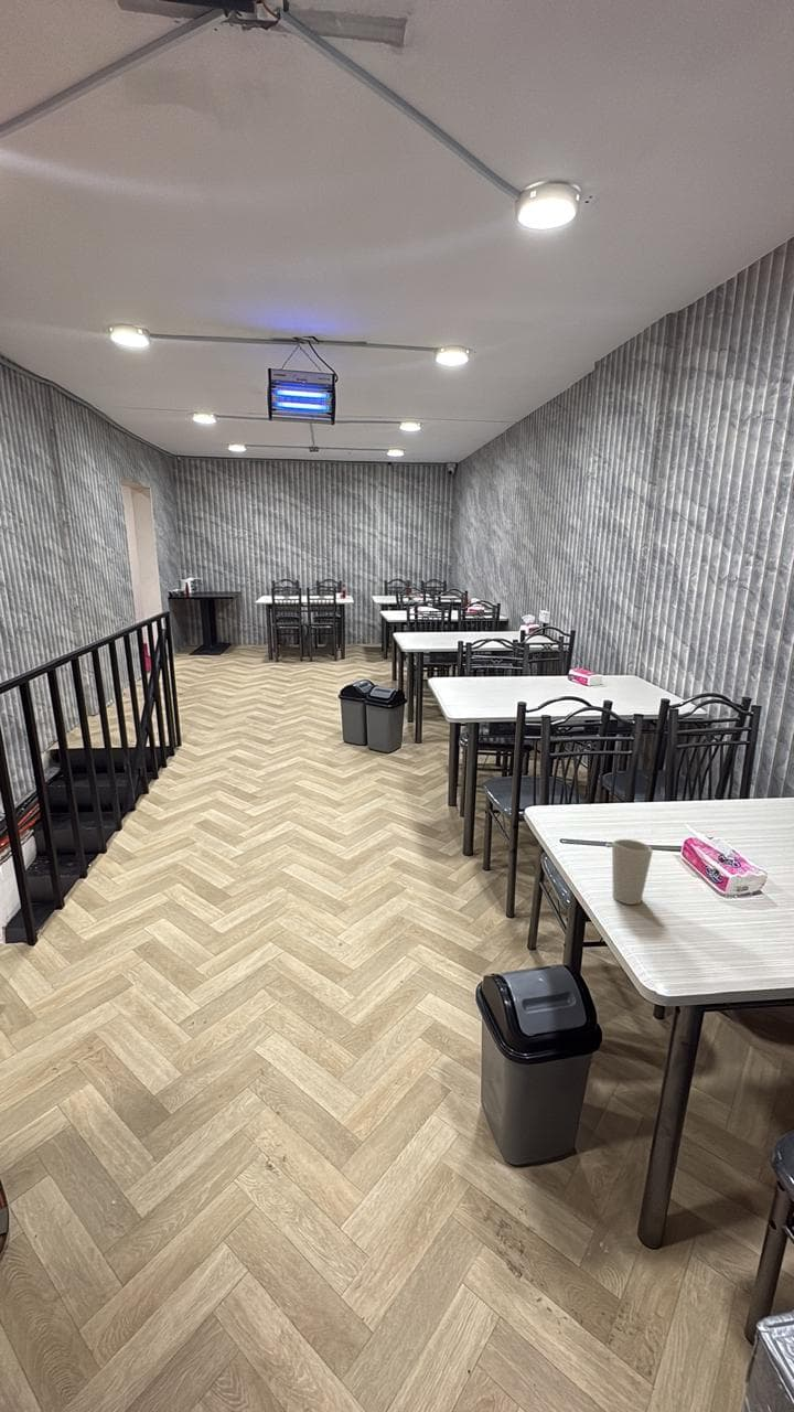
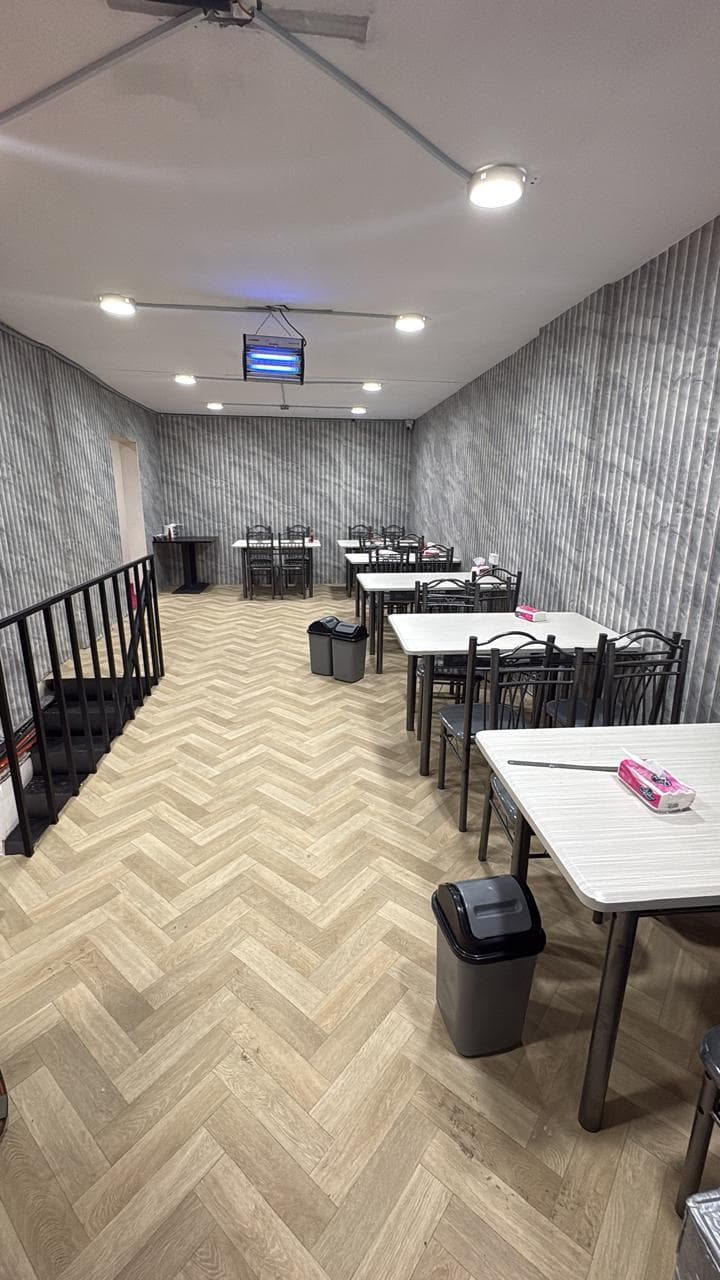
- cup (630, 869)
